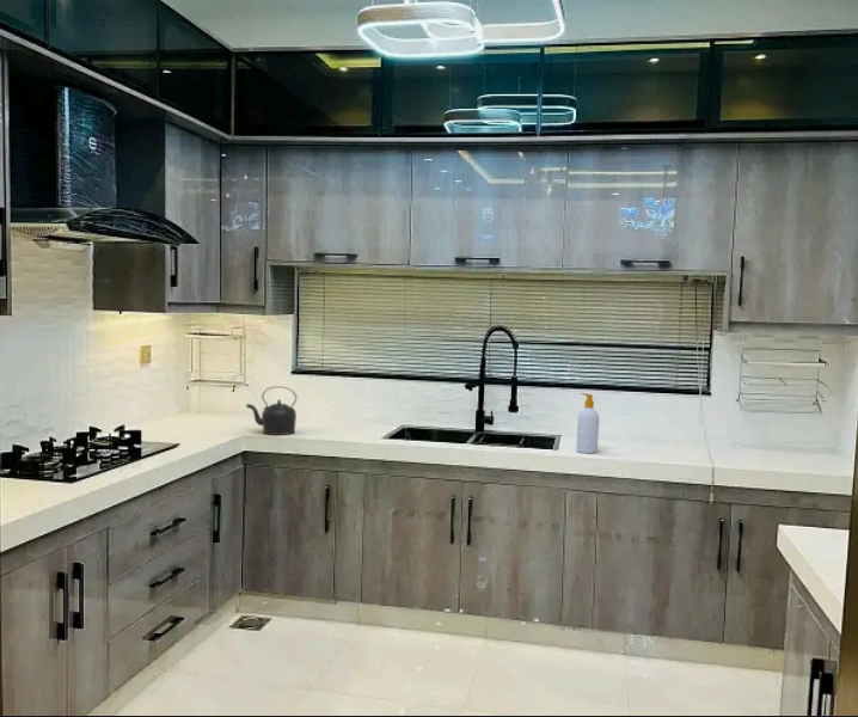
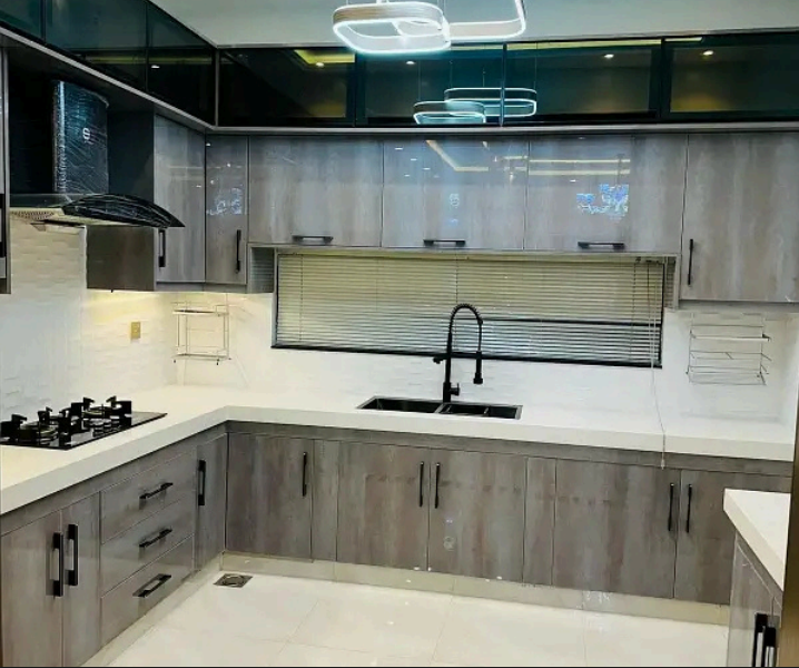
- kettle (270, 409)
- soap bottle (587, 422)
